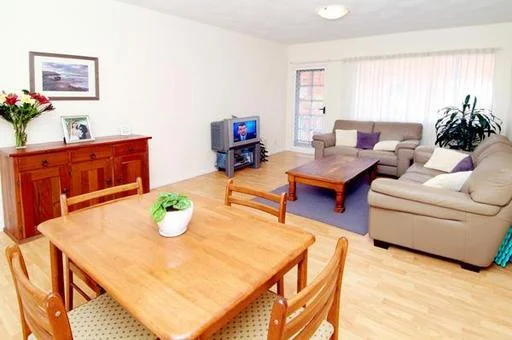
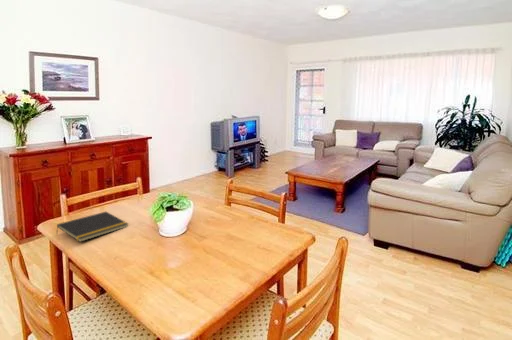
+ notepad (94, 225)
